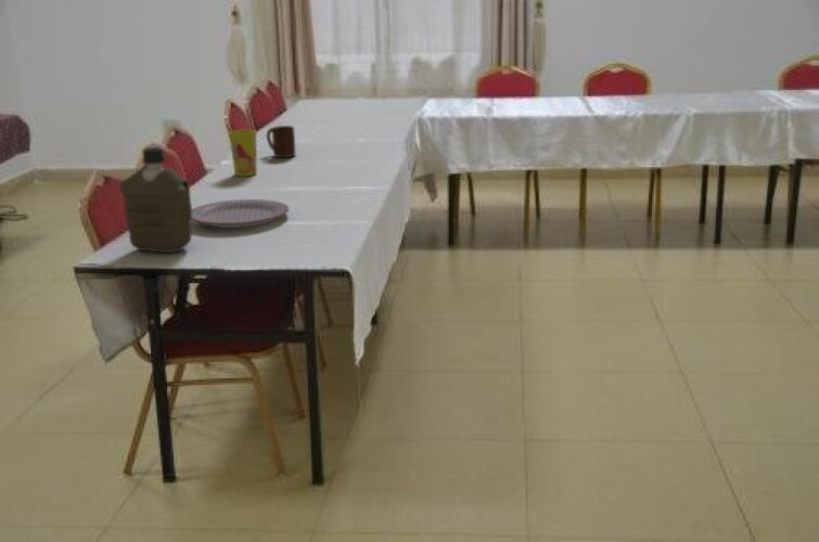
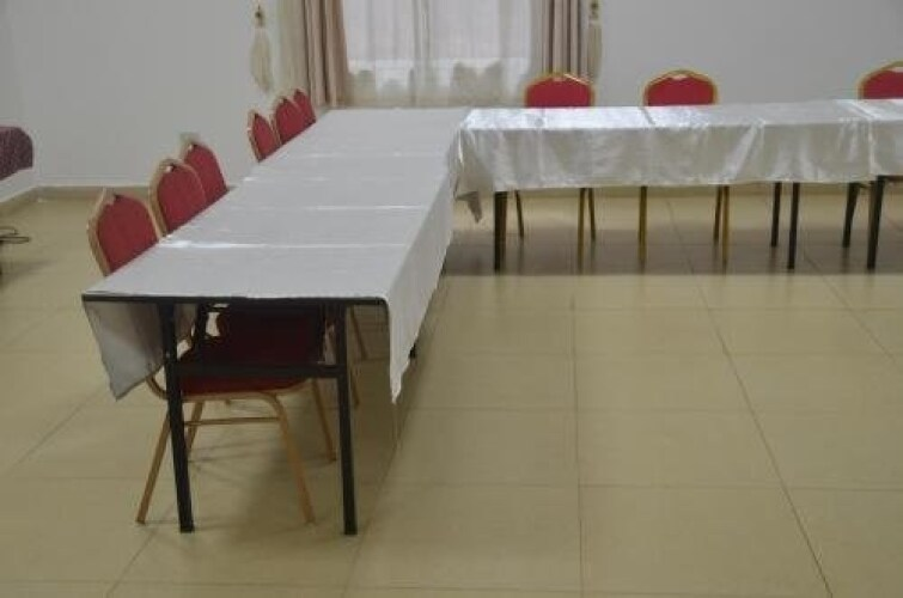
- cup (244, 153)
- plate (239, 214)
- water bottle (157, 197)
- cup (280, 141)
